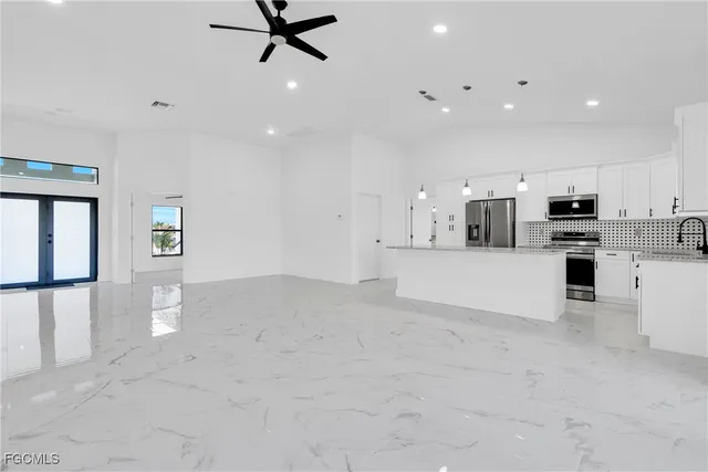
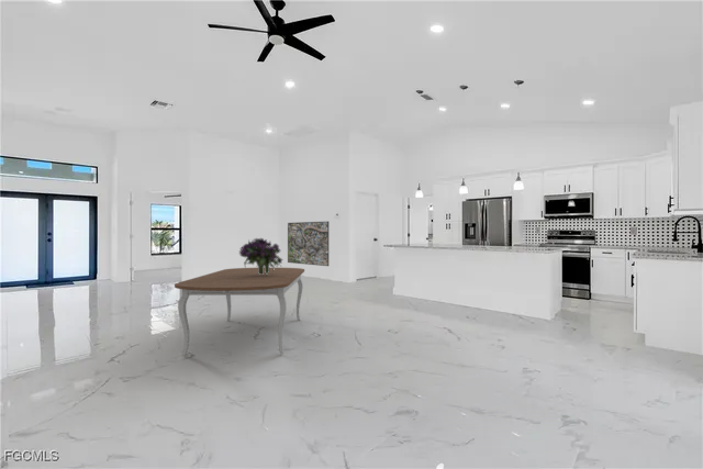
+ bouquet (261, 256)
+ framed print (306, 243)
+ dining table (250, 294)
